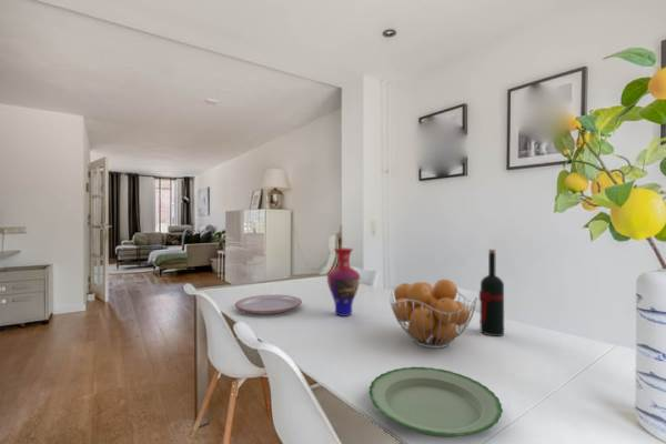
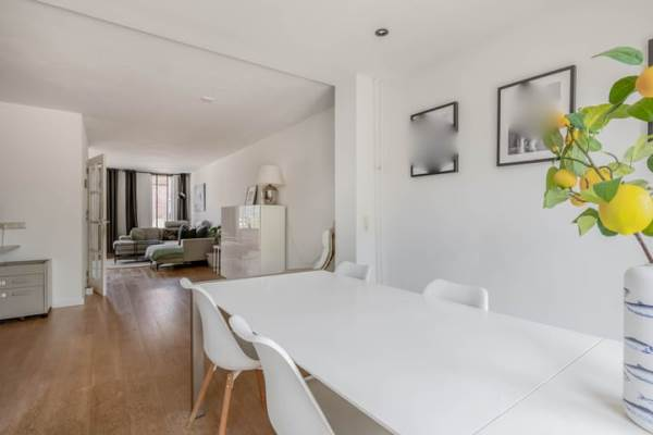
- fruit basket (431, 310)
- wine bottle (490, 291)
- plate (269, 304)
- vase (343, 281)
- plate (432, 401)
